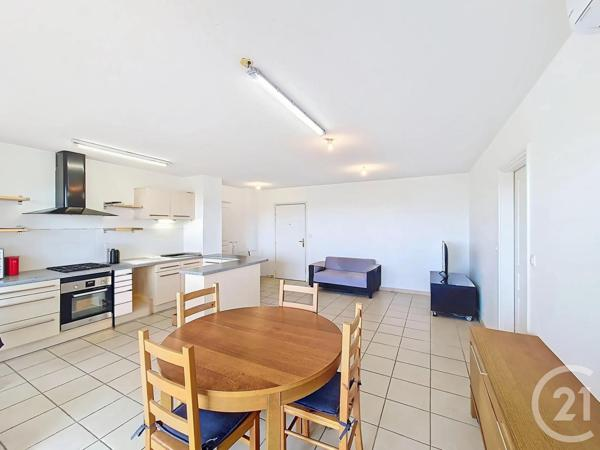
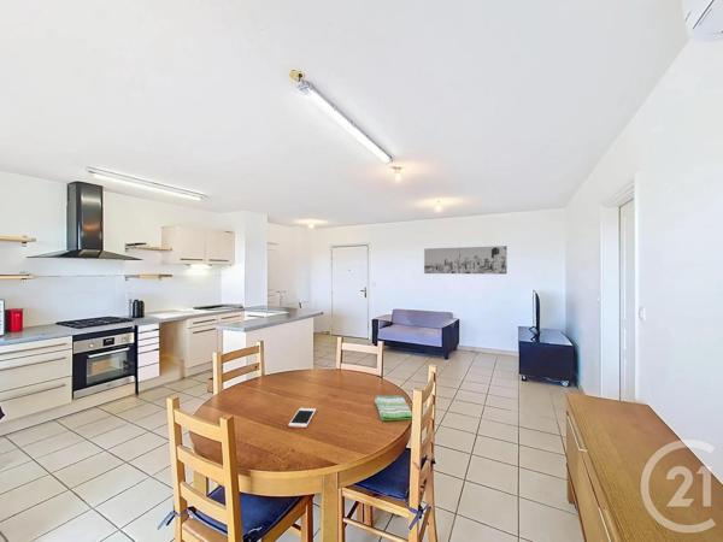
+ dish towel (393, 406)
+ wall art (463, 260)
+ cell phone (302, 417)
